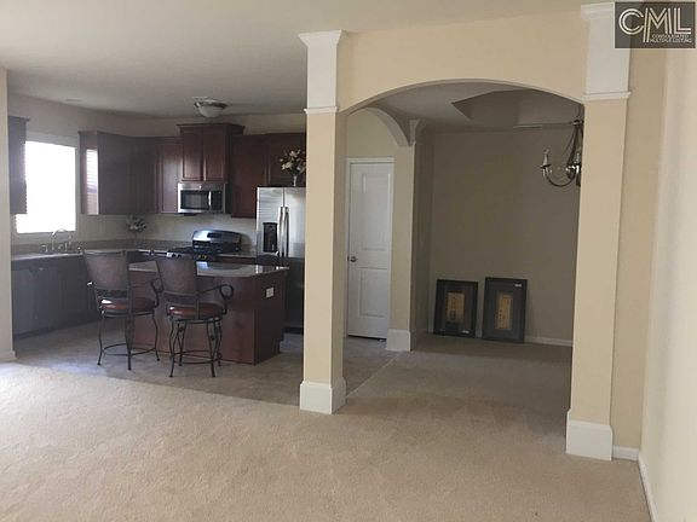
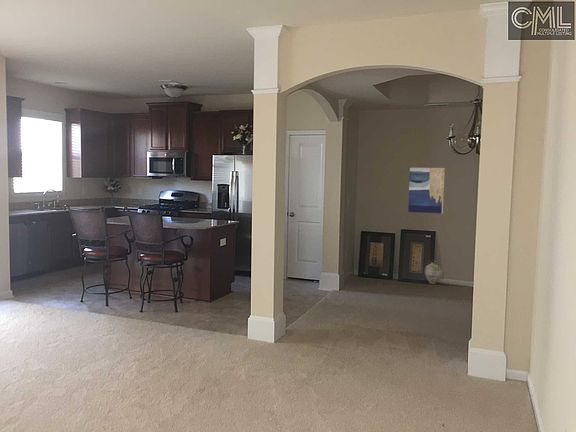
+ ceramic jug (433, 272)
+ wall art (426, 190)
